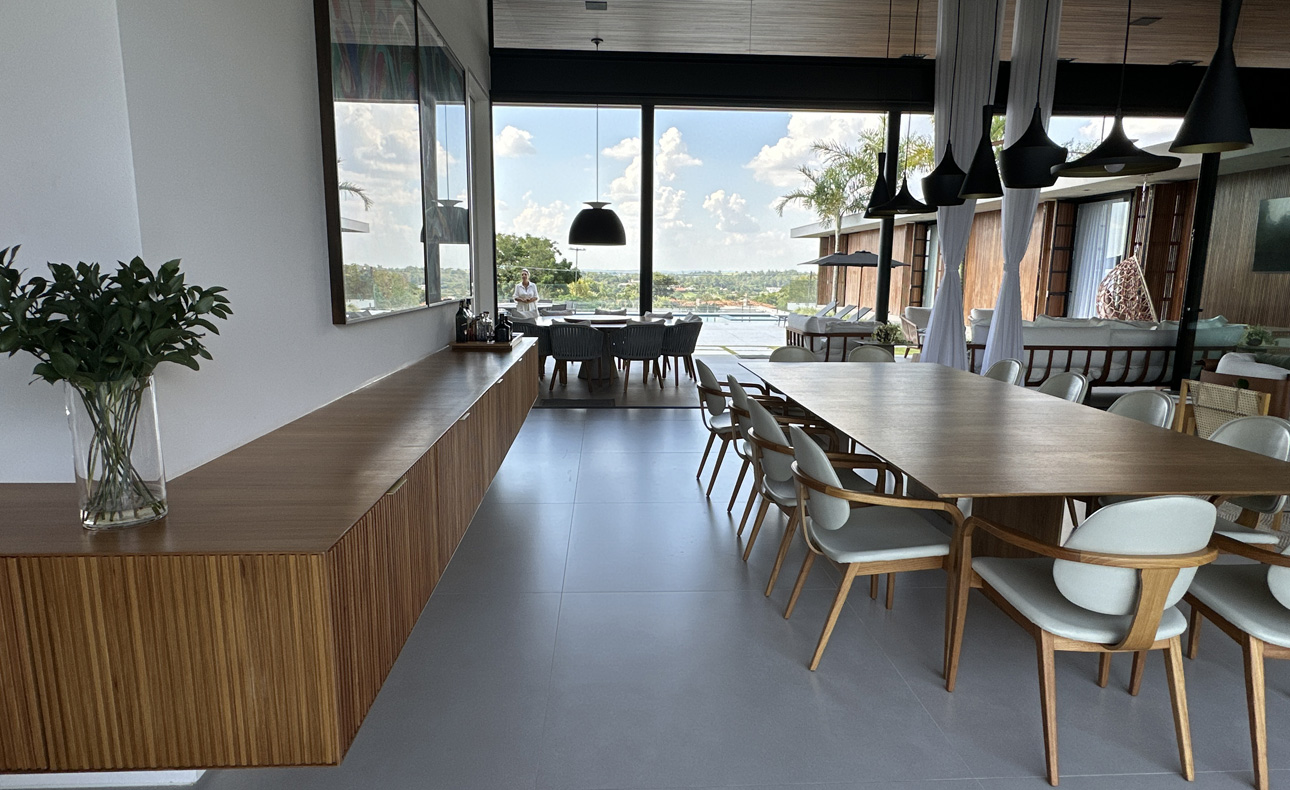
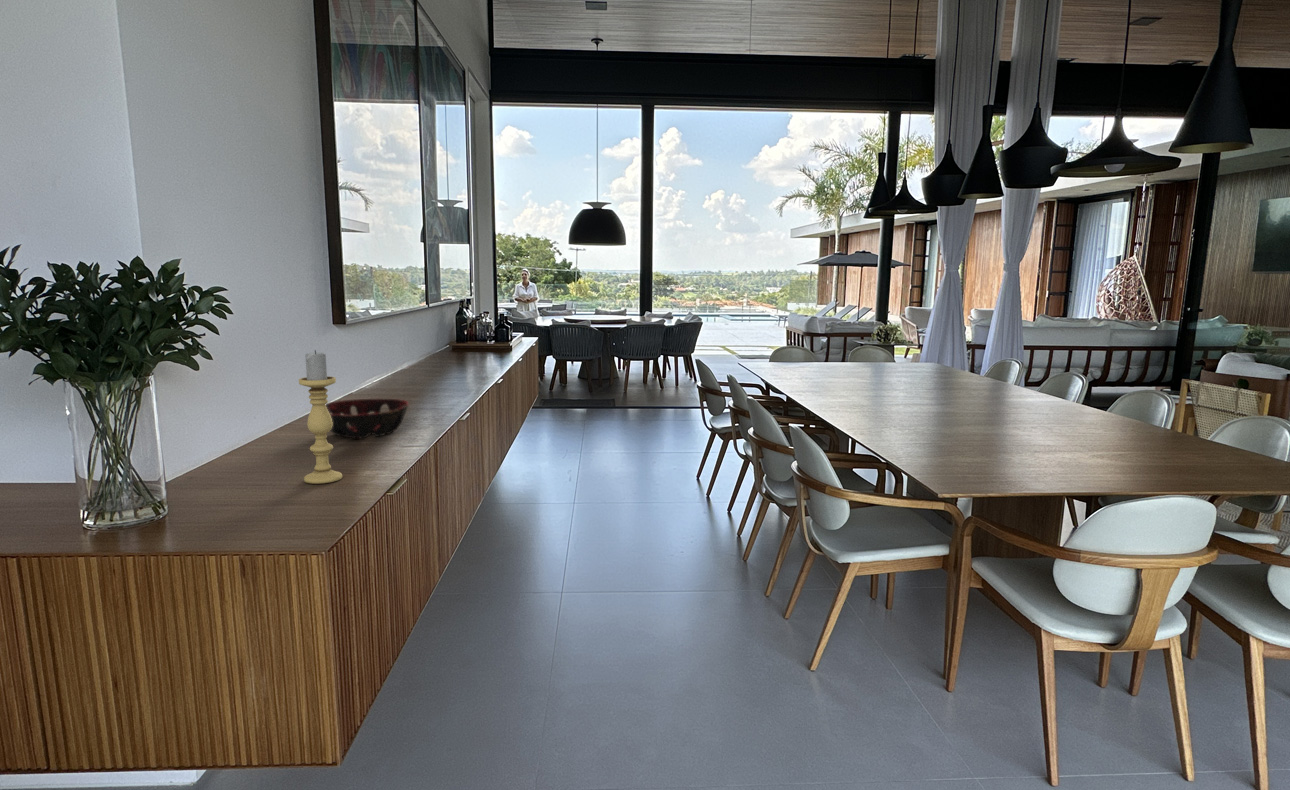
+ candle holder (319, 415)
+ decorative bowl (363, 419)
